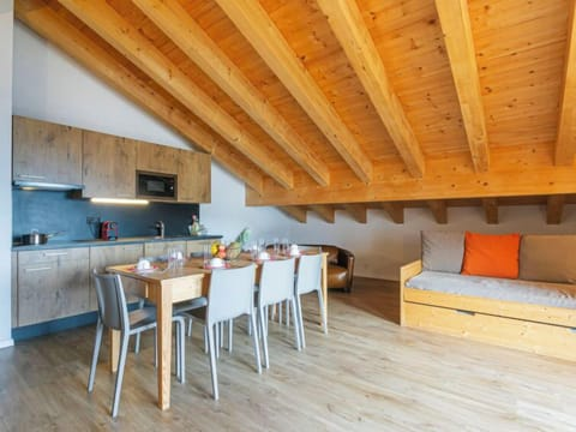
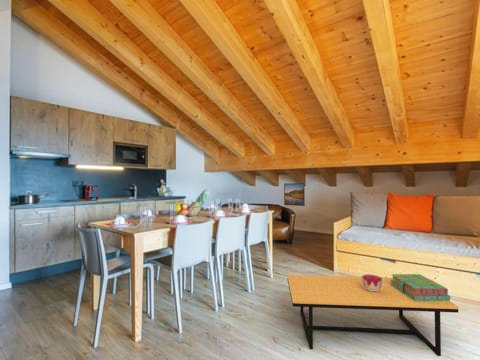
+ decorative bowl (372, 283)
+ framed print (294, 194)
+ stack of books (417, 286)
+ coffee table (360, 308)
